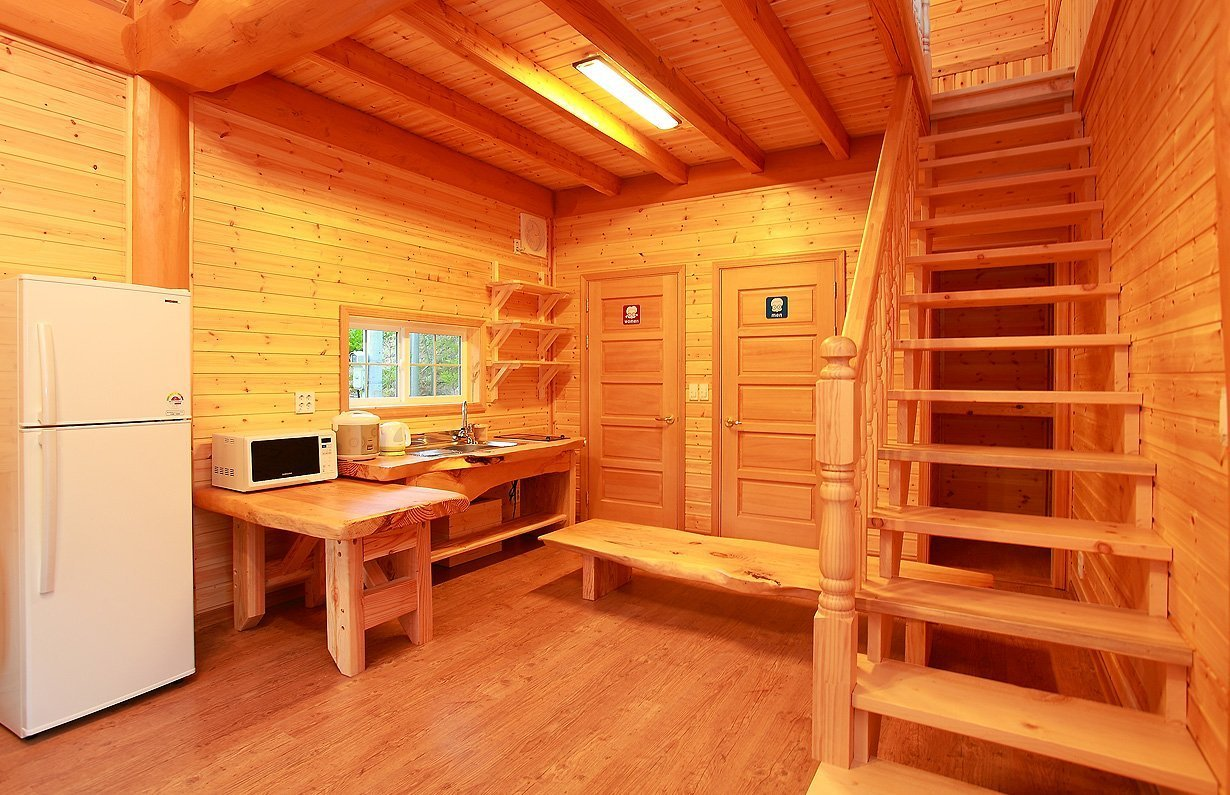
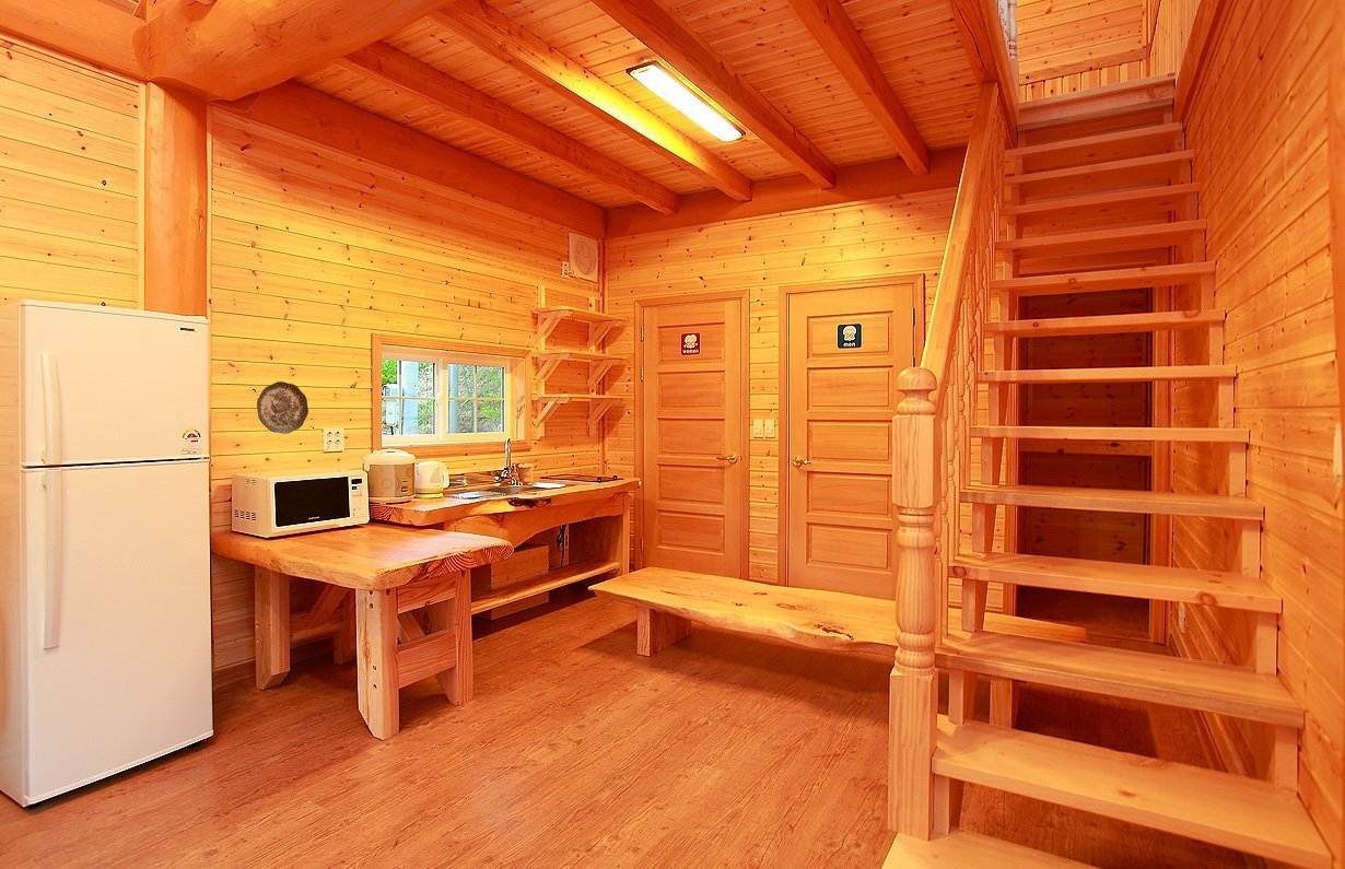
+ decorative plate (281, 408)
